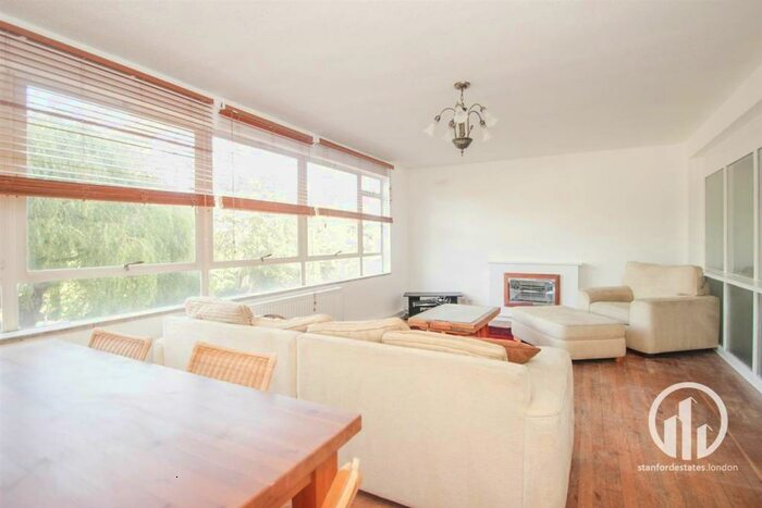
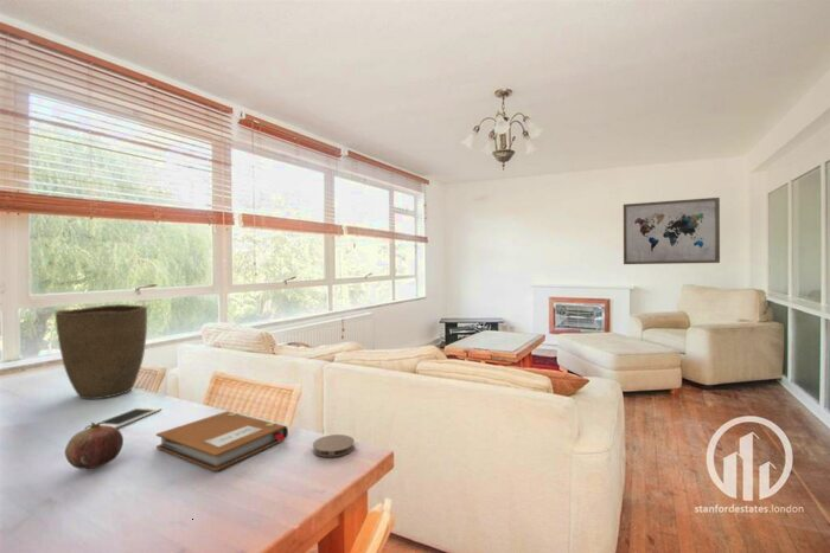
+ vase (104, 349)
+ notebook (225, 436)
+ wall art (669, 232)
+ cell phone (128, 417)
+ coaster (333, 445)
+ fruit (95, 444)
